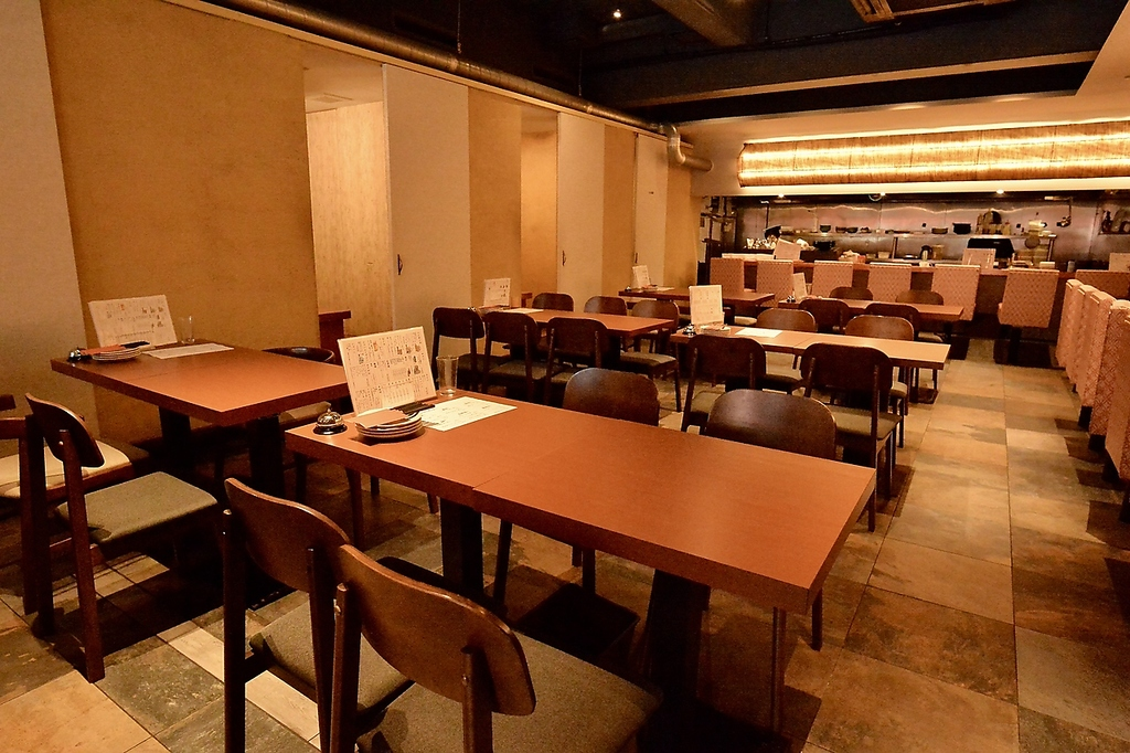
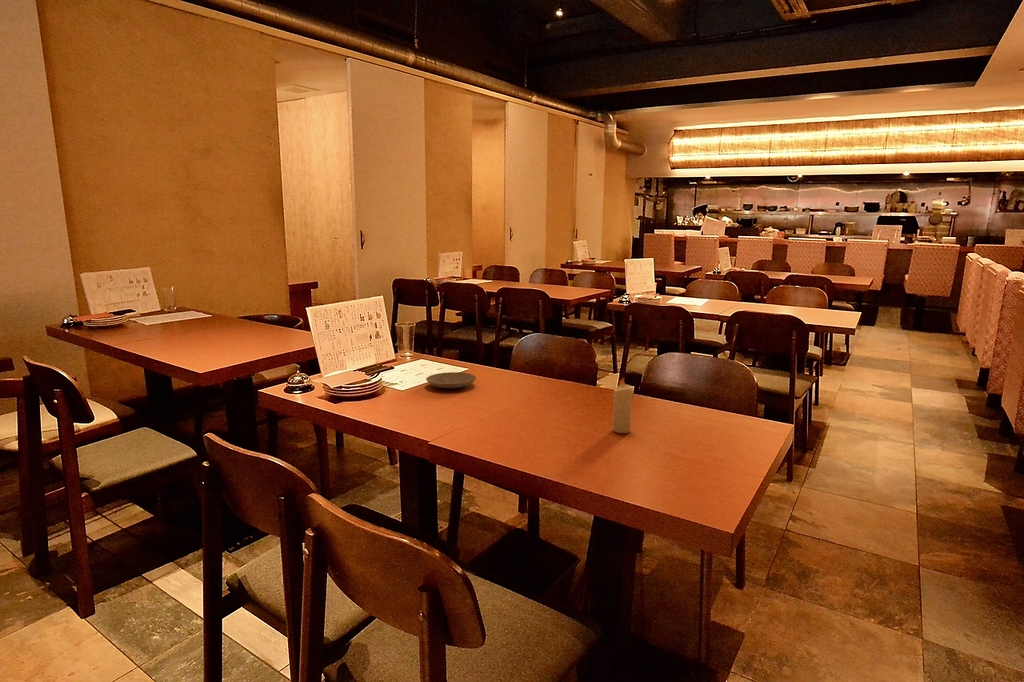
+ plate (451, 381)
+ candle (622, 404)
